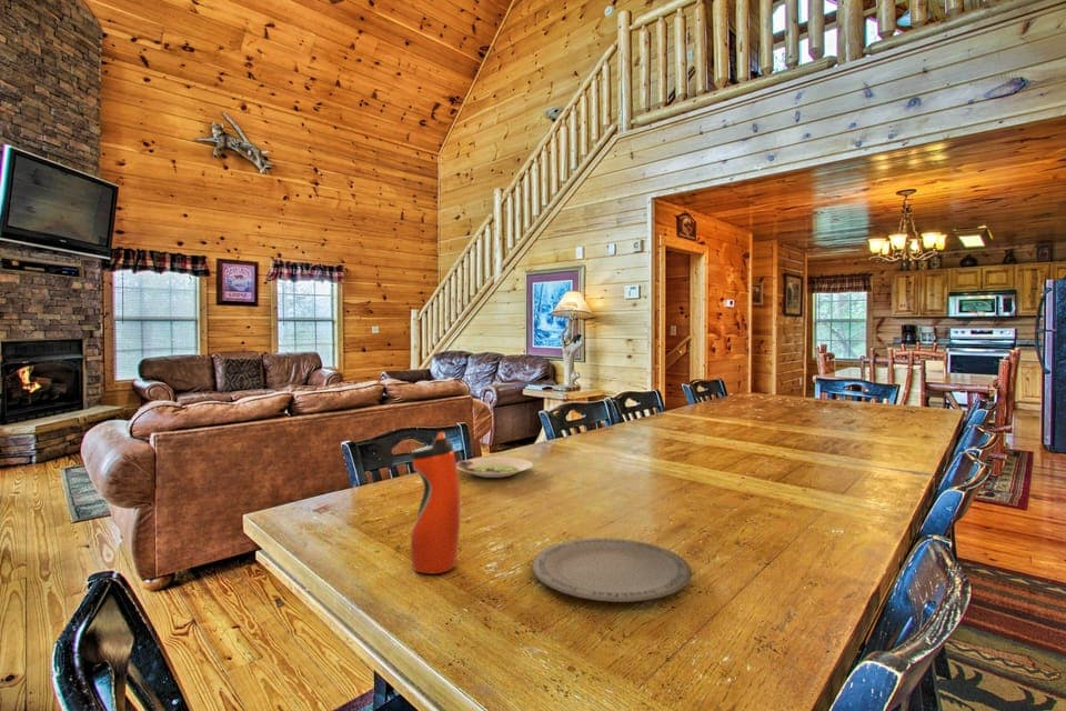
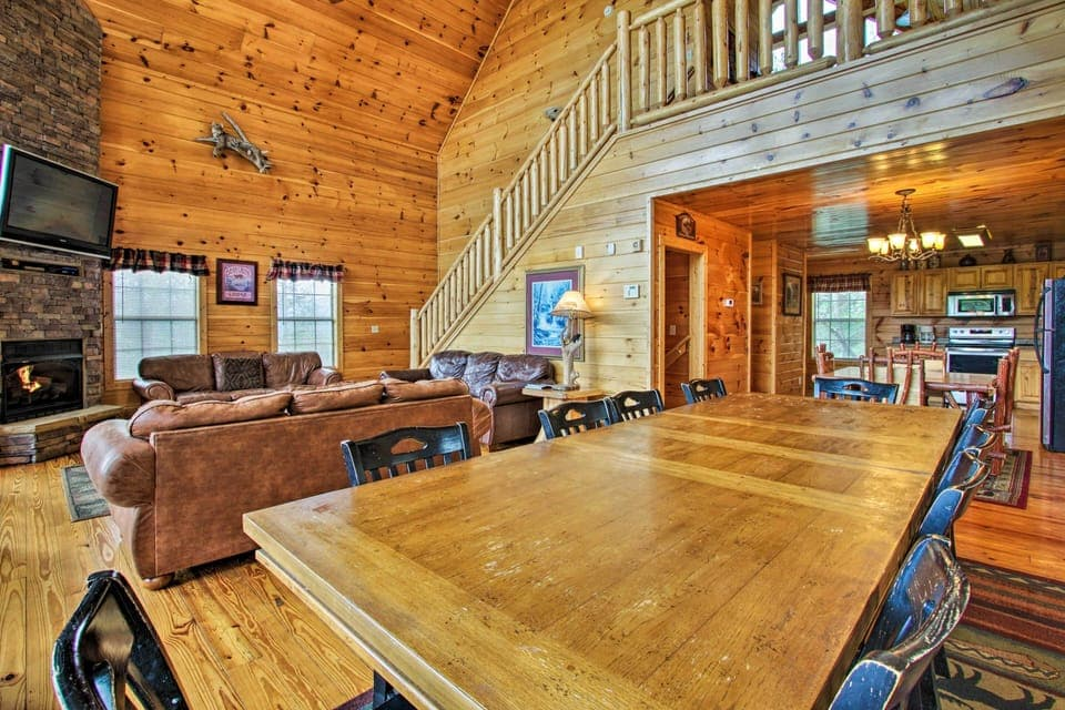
- plate (610, 568)
- salad plate (494, 467)
- water bottle (435, 499)
